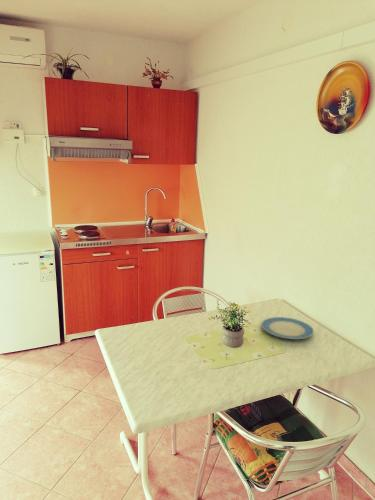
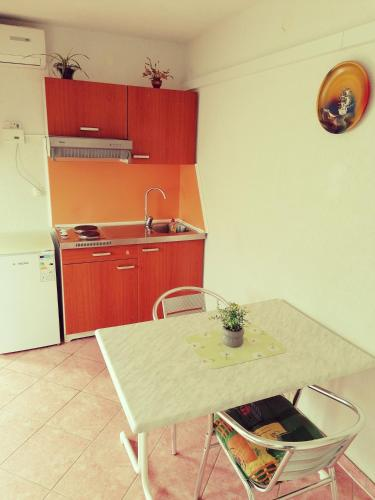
- plate (286, 330)
